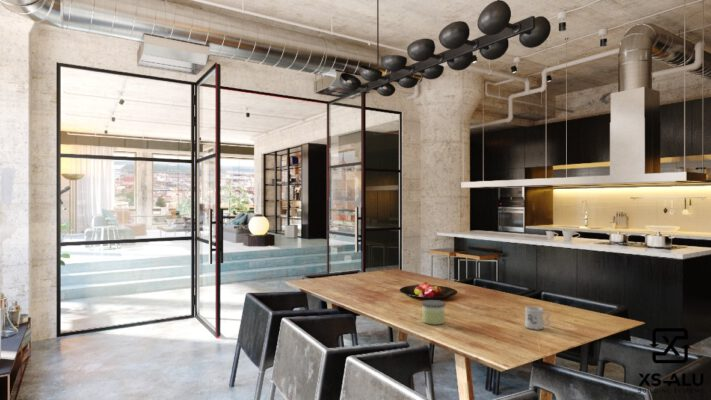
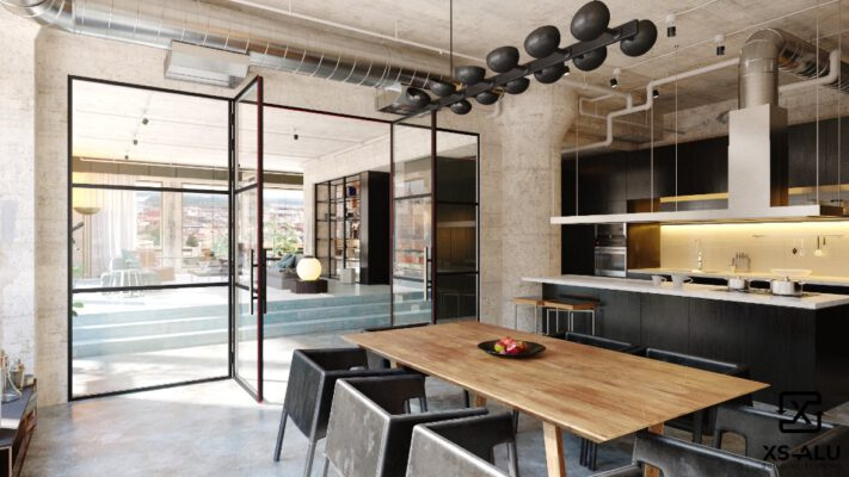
- candle (433, 312)
- mug (537, 318)
